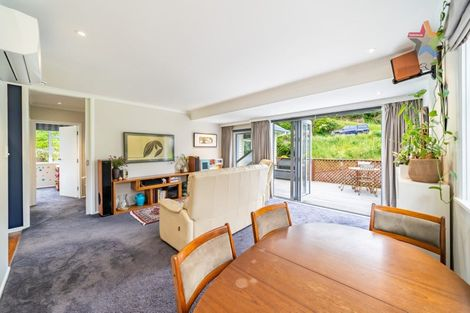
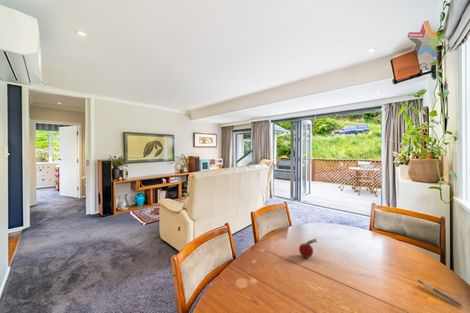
+ pen (437, 291)
+ fruit (307, 247)
